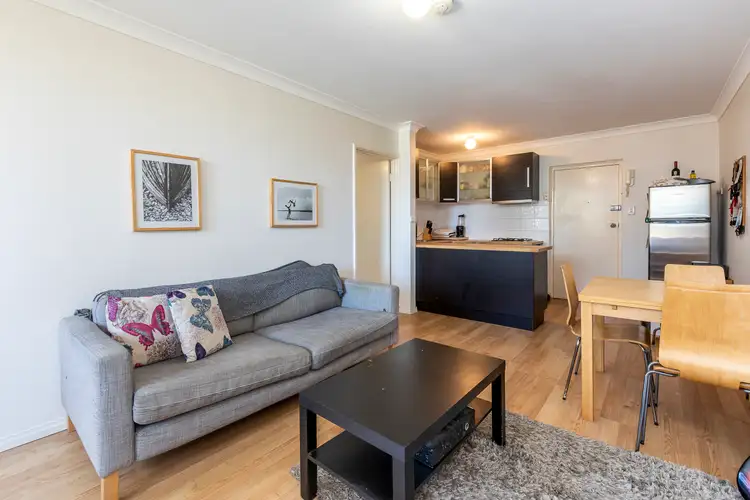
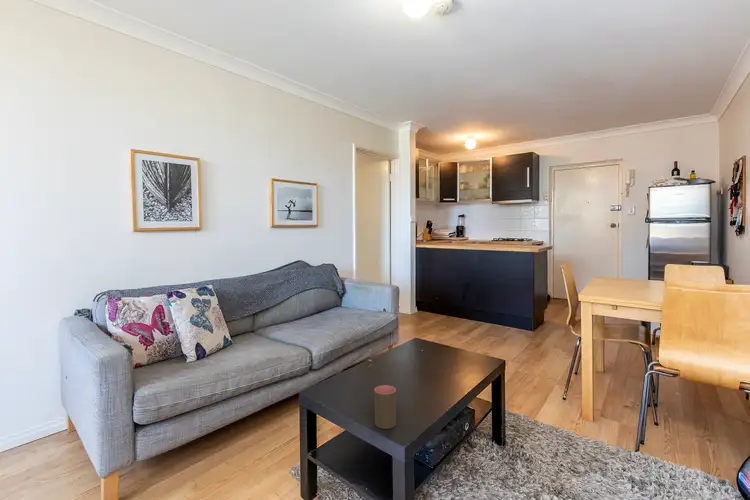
+ cup (385, 406)
